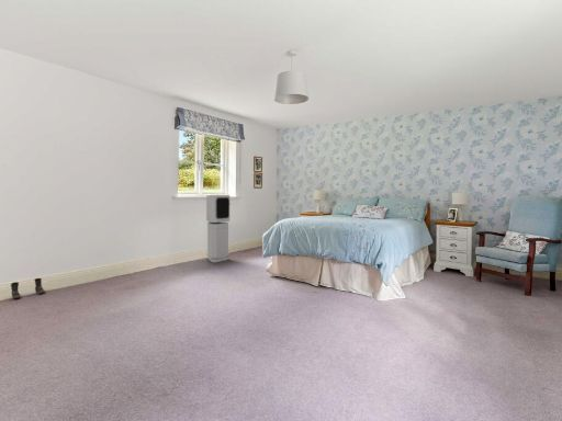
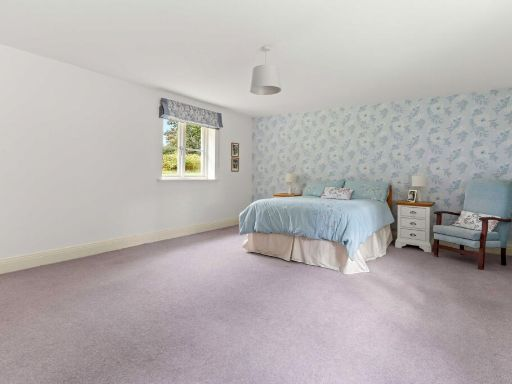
- air purifier (214, 227)
- boots (35, 288)
